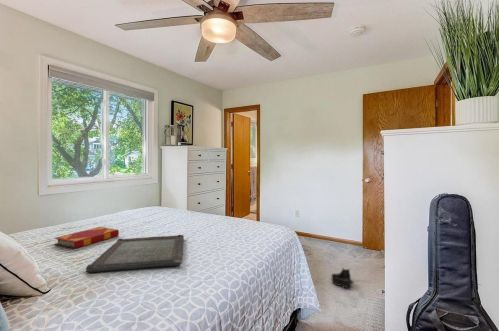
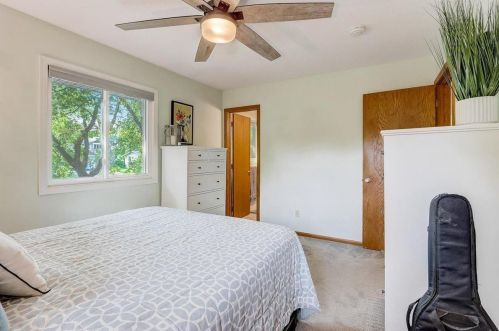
- boots (342, 277)
- hardback book (88, 236)
- serving tray (145, 250)
